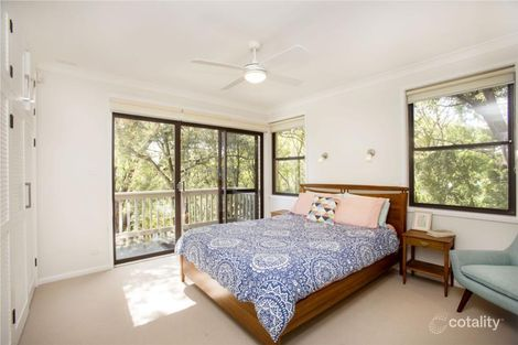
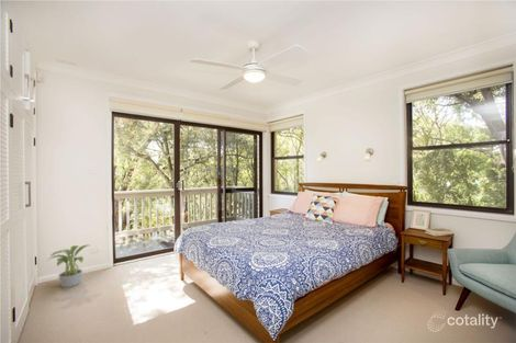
+ potted plant (70, 266)
